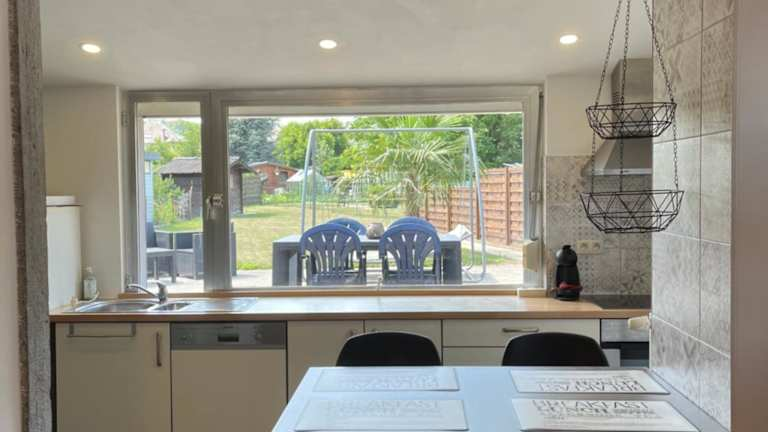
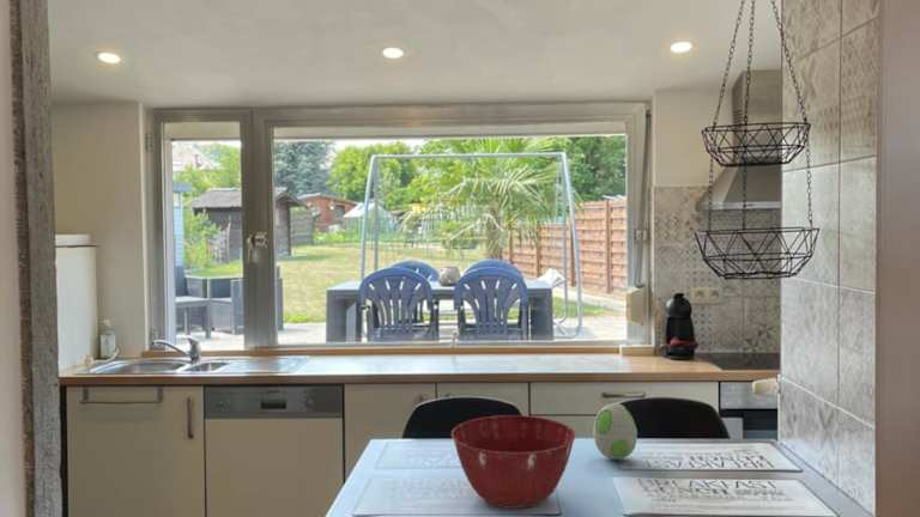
+ mixing bowl (513, 464)
+ decorative egg (615, 431)
